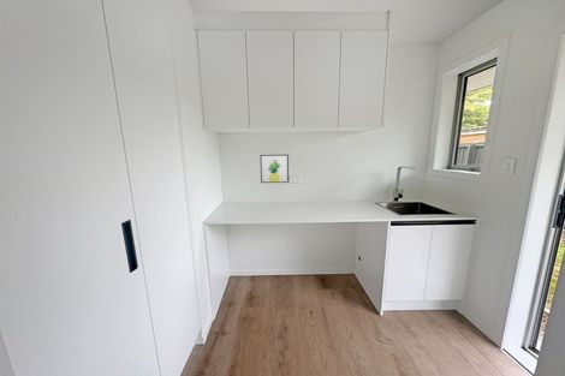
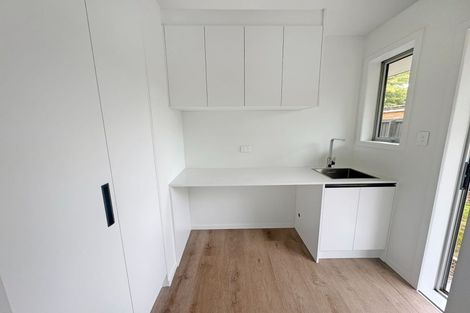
- wall art (274, 168)
